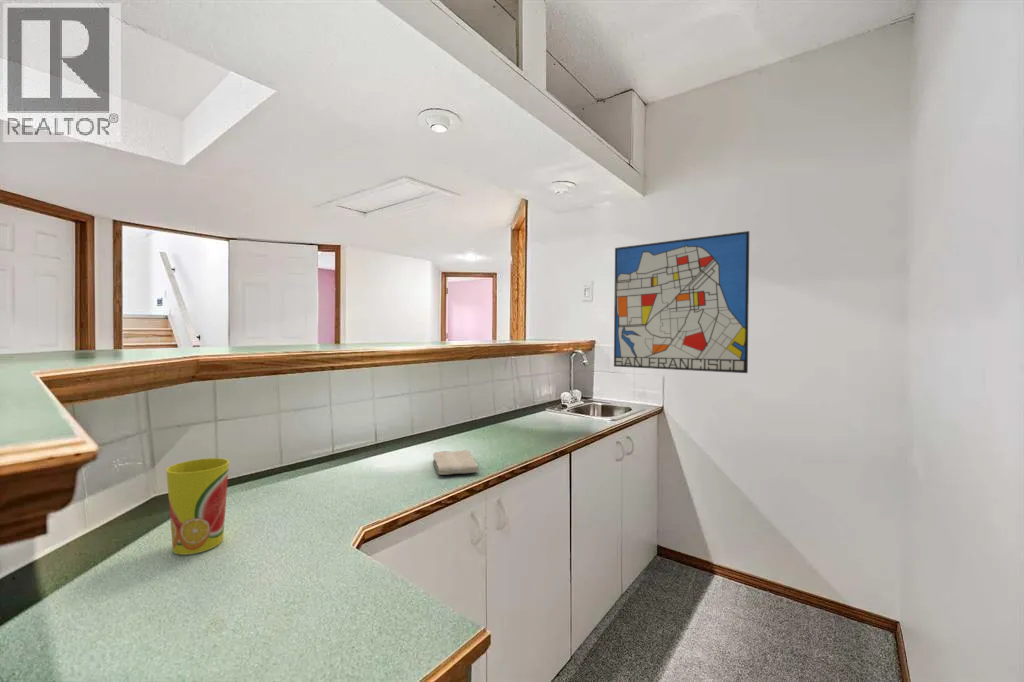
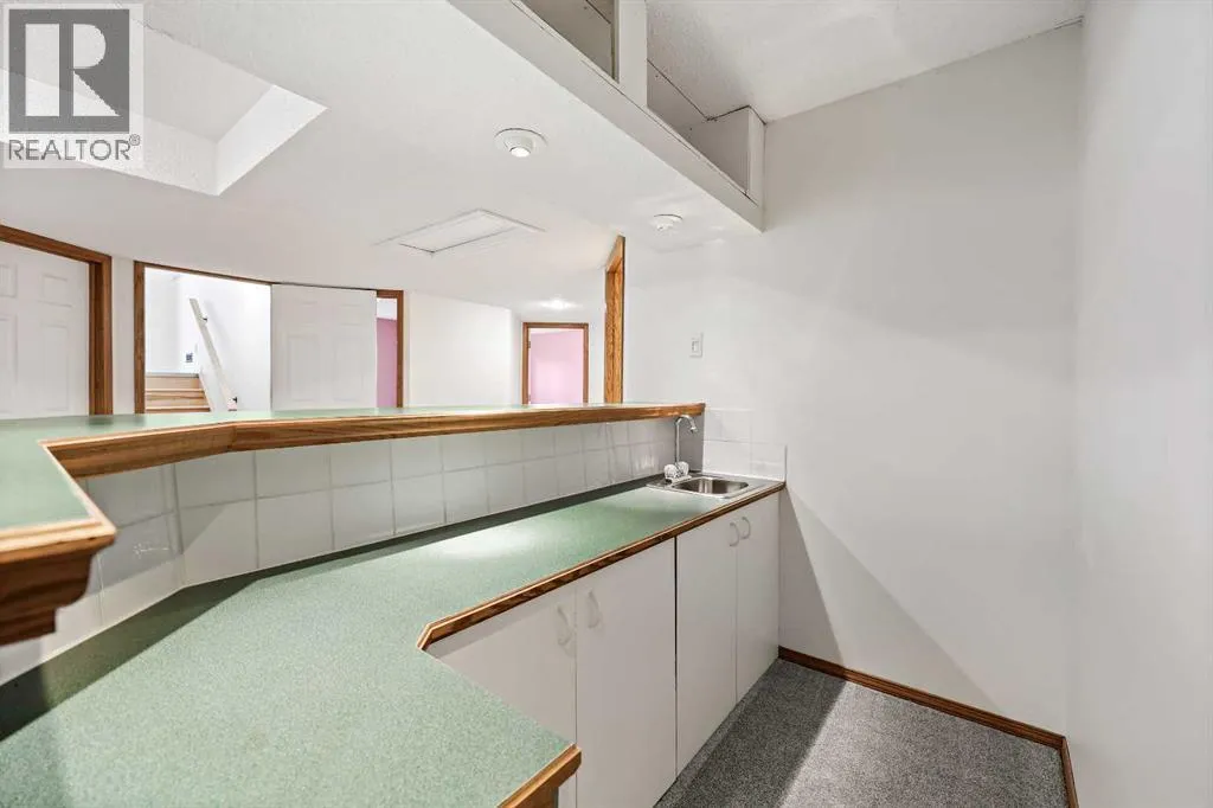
- wall art (675, 305)
- washcloth (454, 461)
- cup (198, 504)
